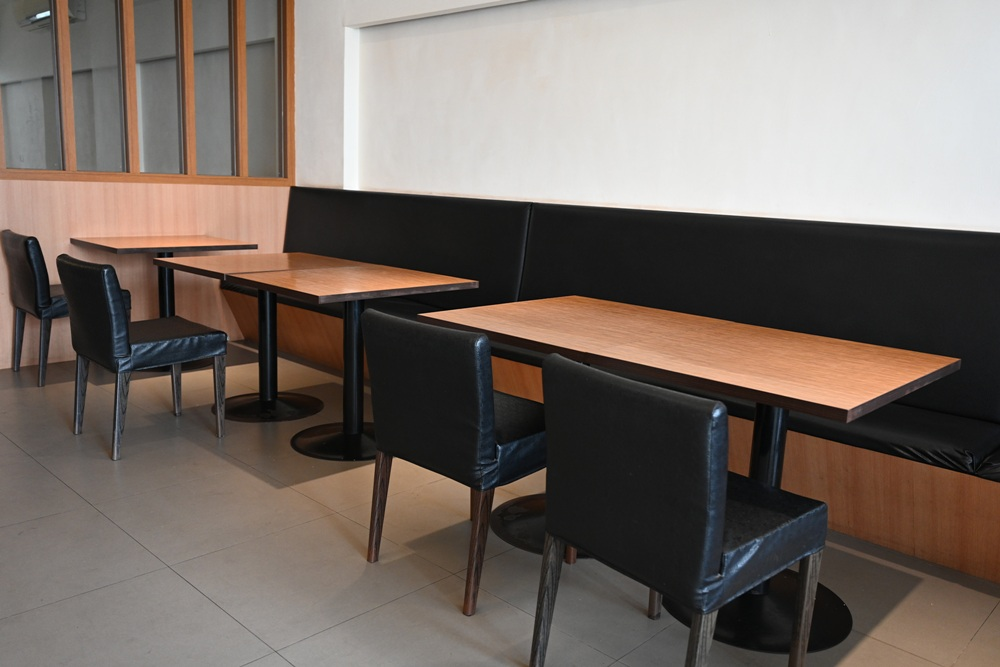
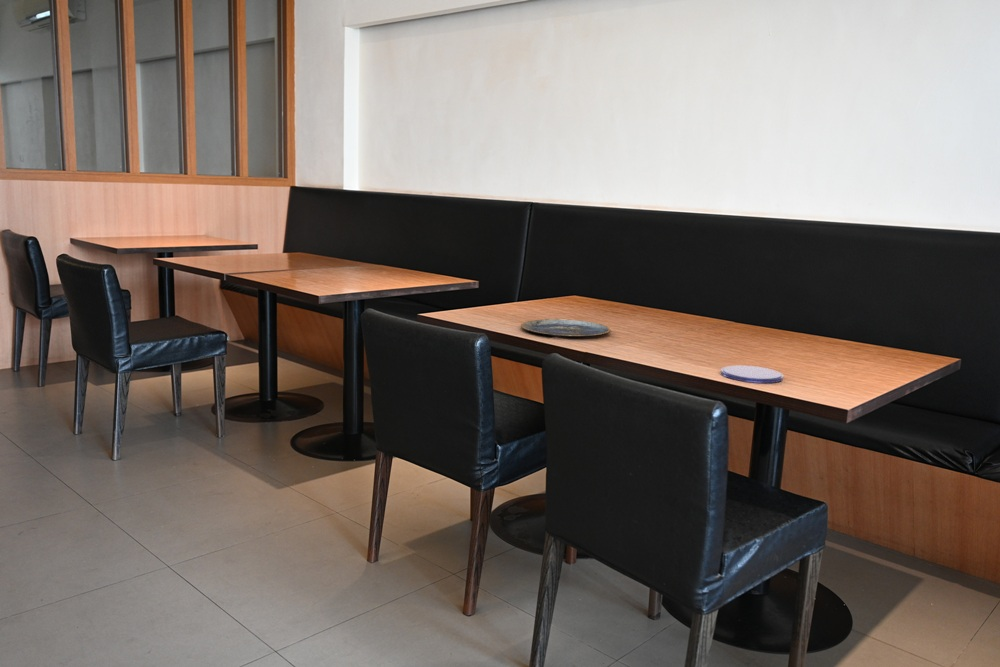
+ plate (565, 328)
+ saucer (751, 373)
